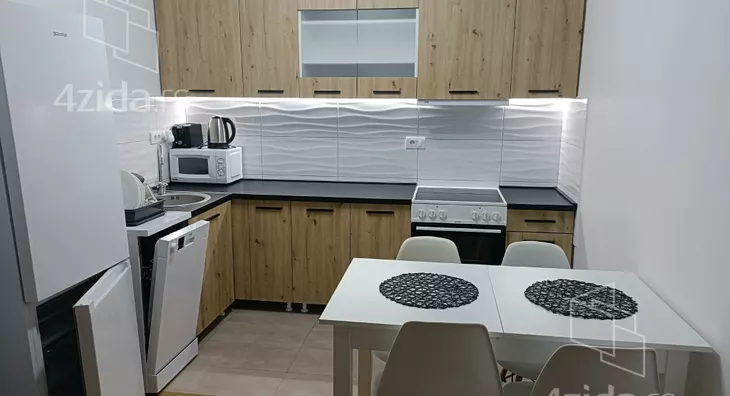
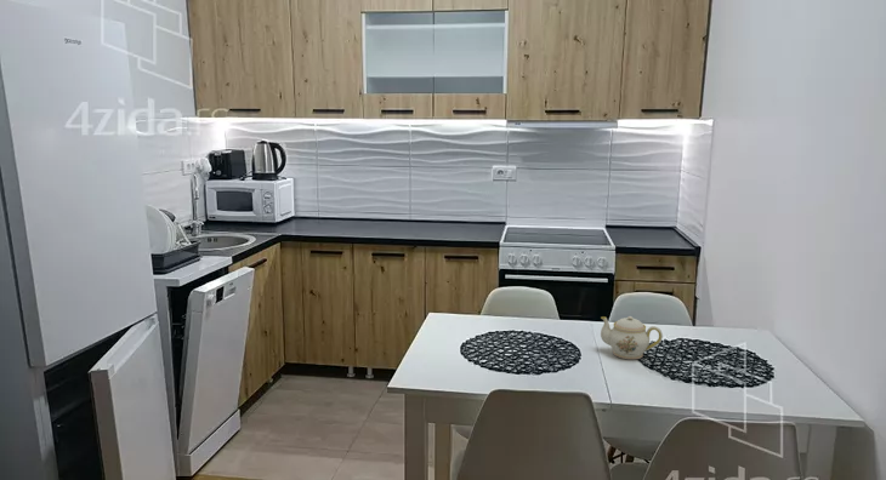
+ teapot (630, 335)
